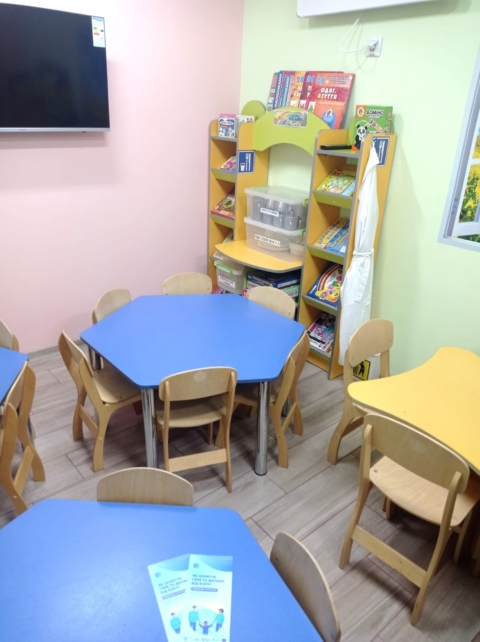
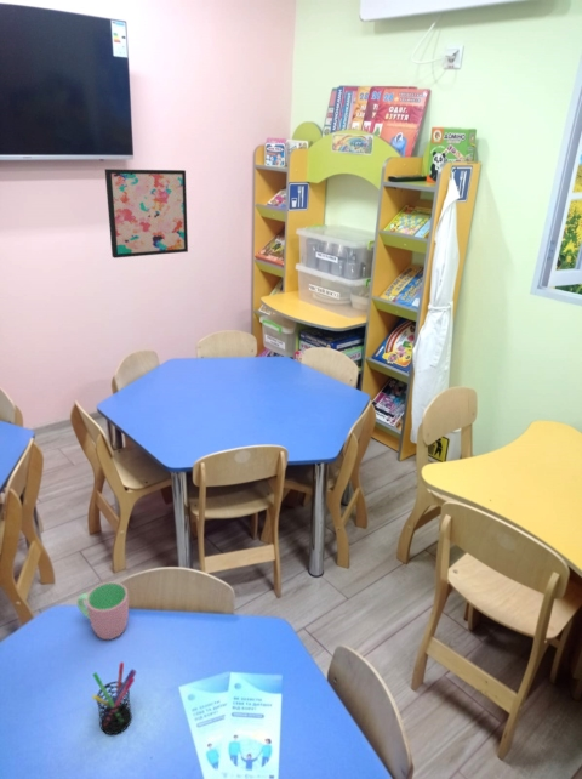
+ wall art (149, 212)
+ pen holder (110, 694)
+ cup (102, 610)
